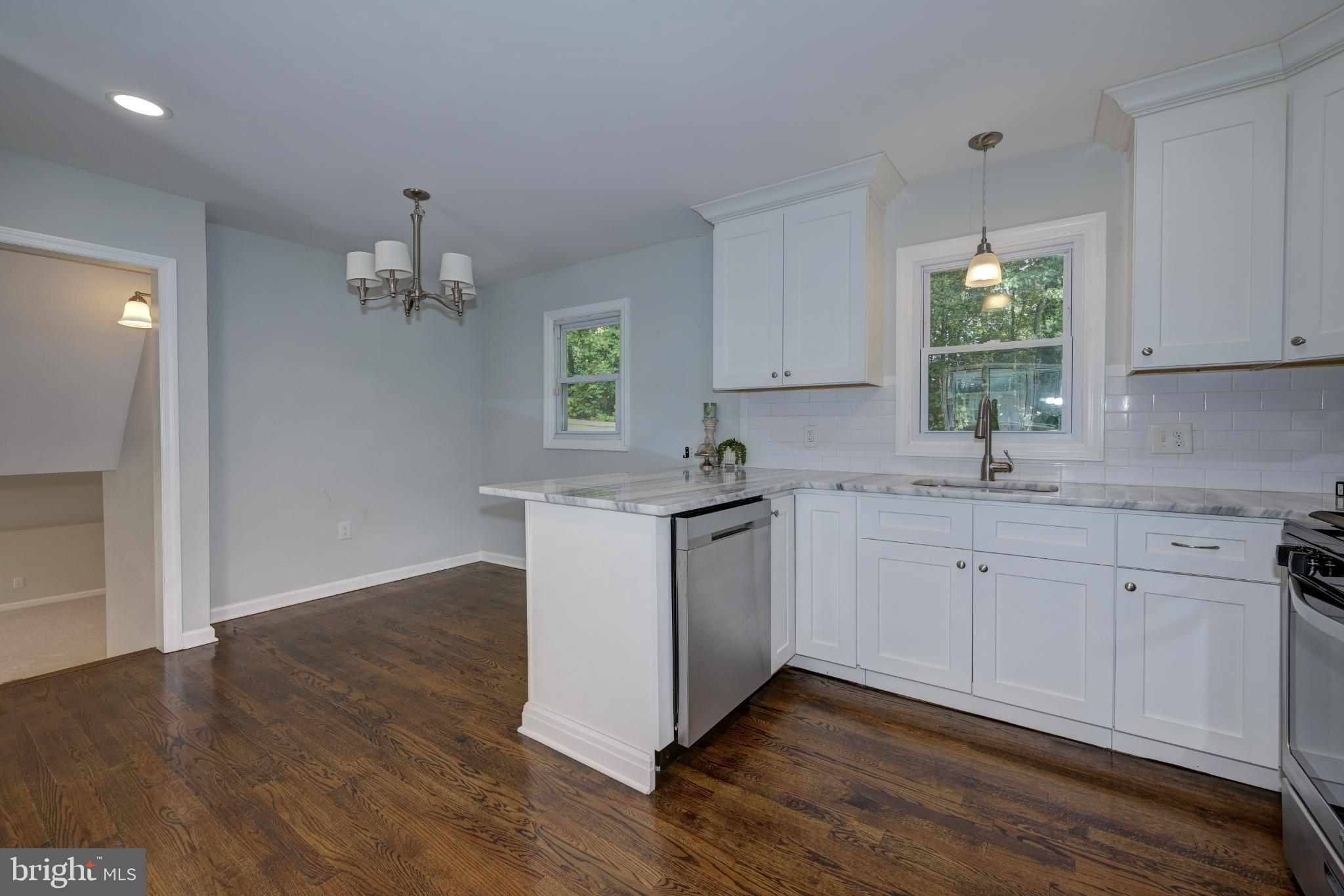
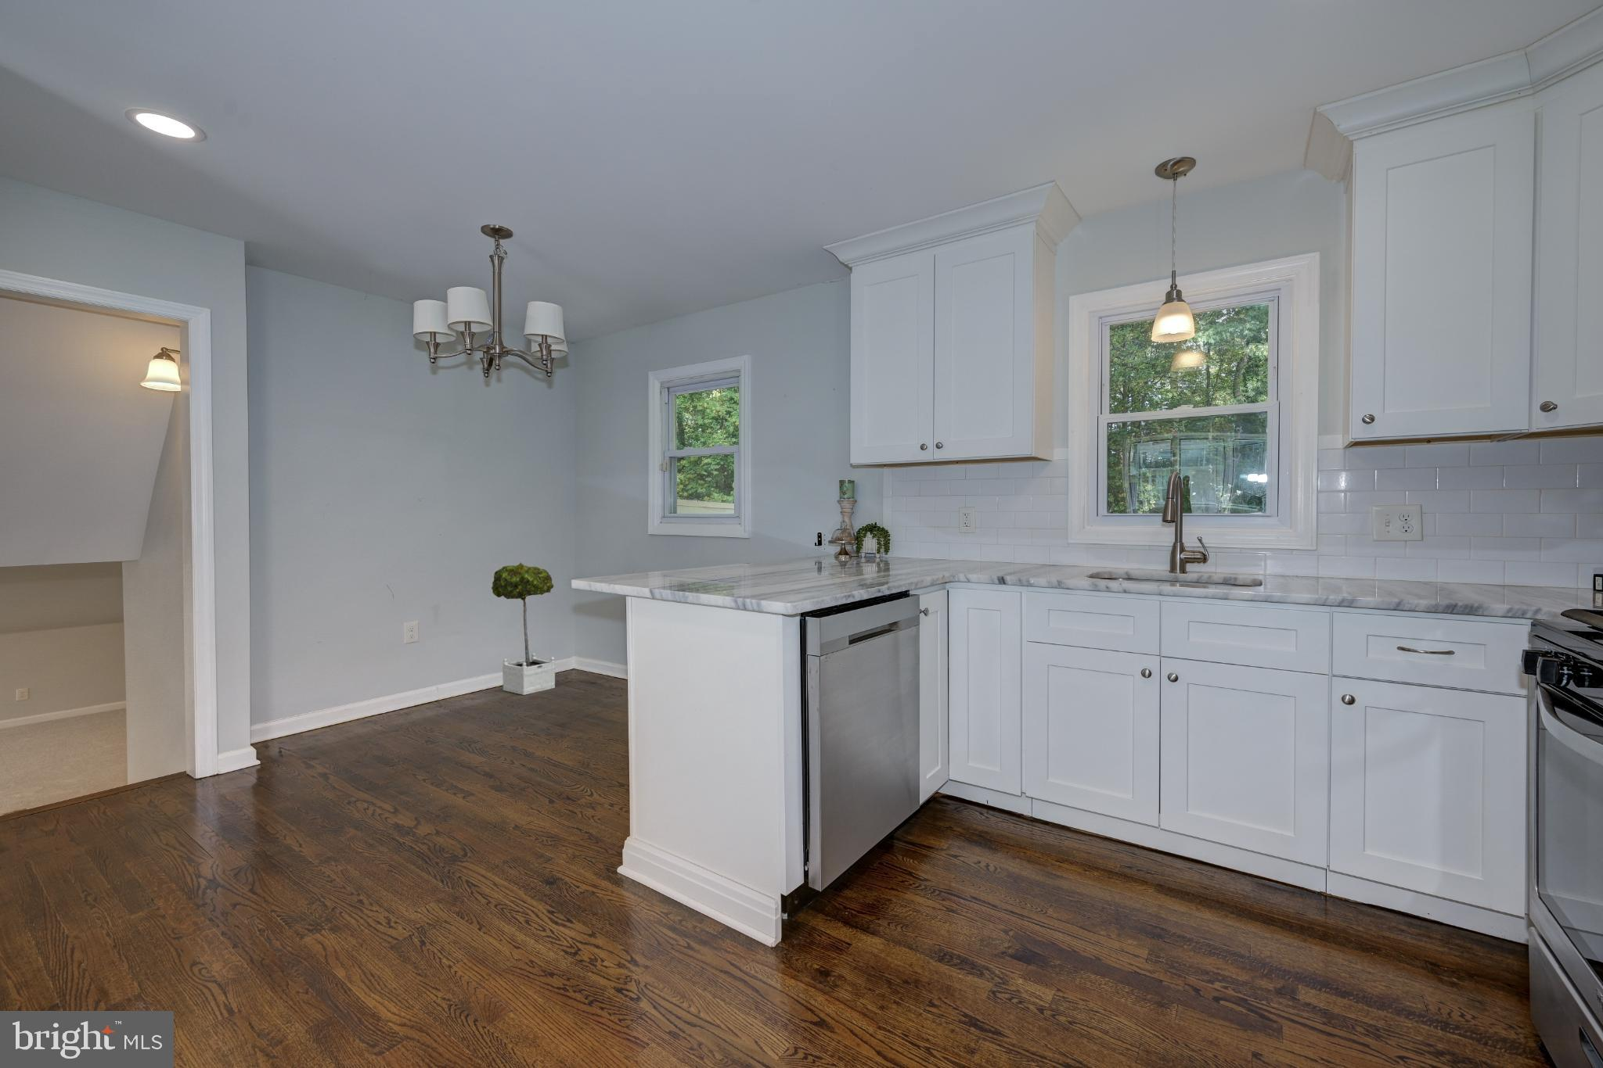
+ potted tree (524, 626)
